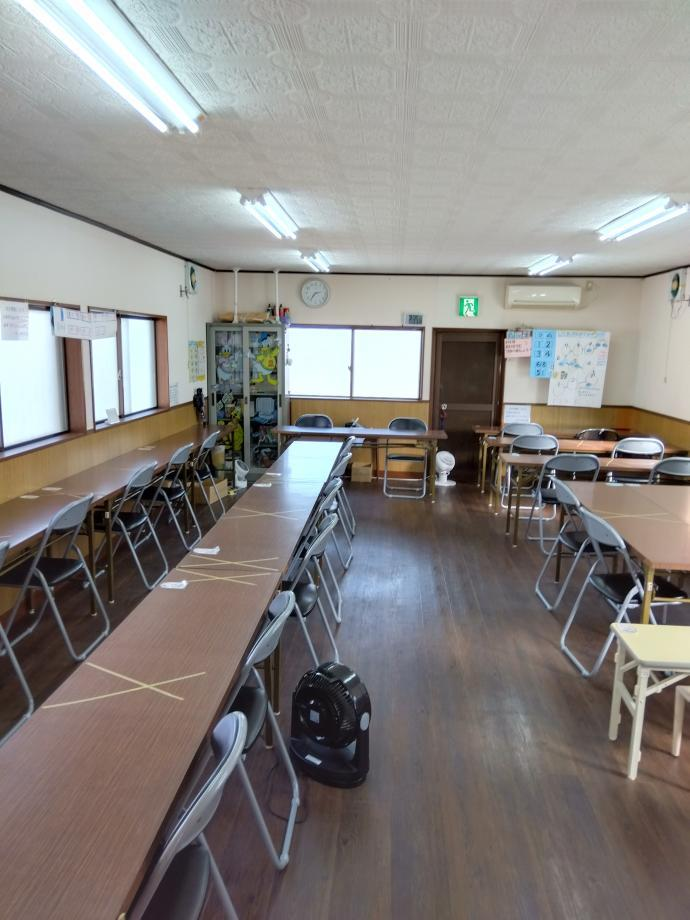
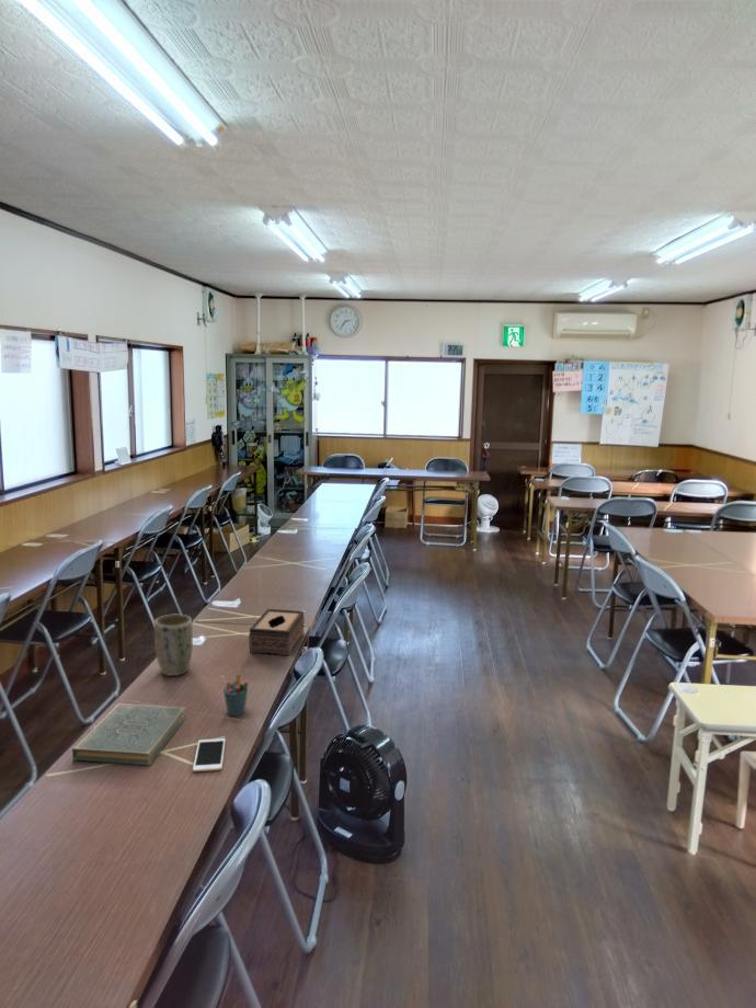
+ book (133, 731)
+ tissue box (277, 631)
+ pen holder (236, 694)
+ plant pot (173, 645)
+ cell phone (209, 754)
